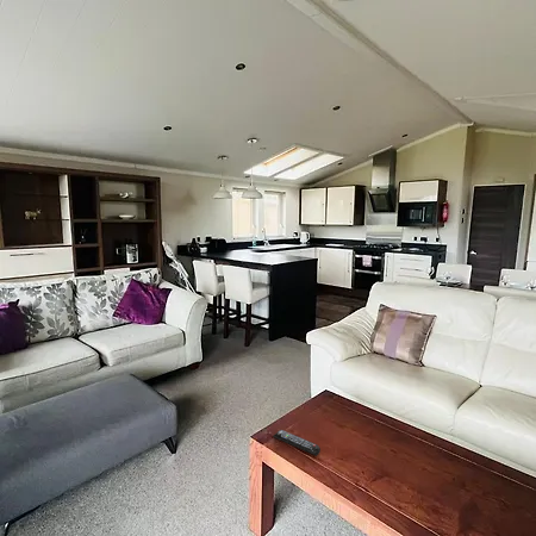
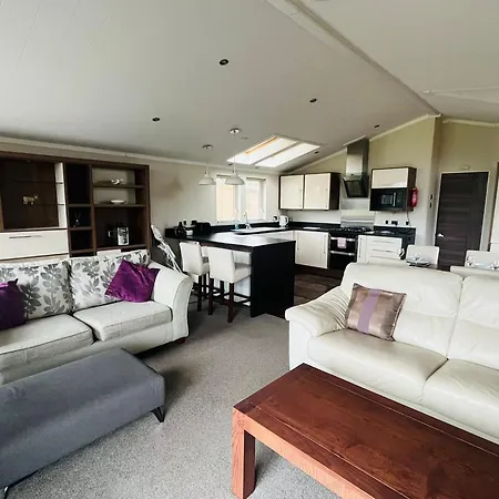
- remote control (295, 442)
